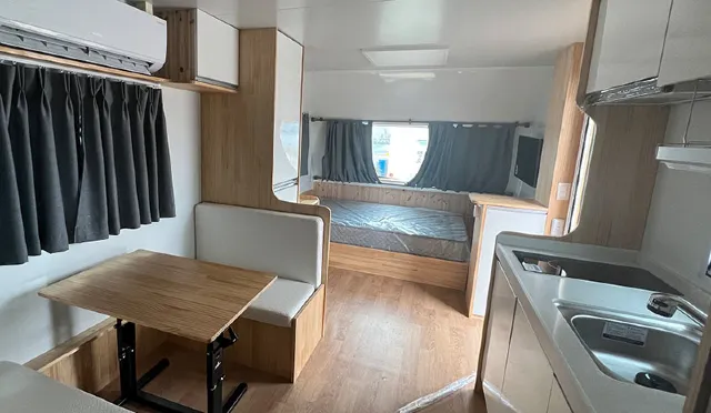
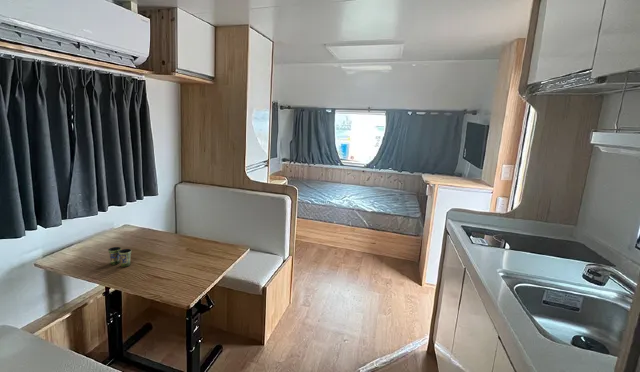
+ cup (120, 257)
